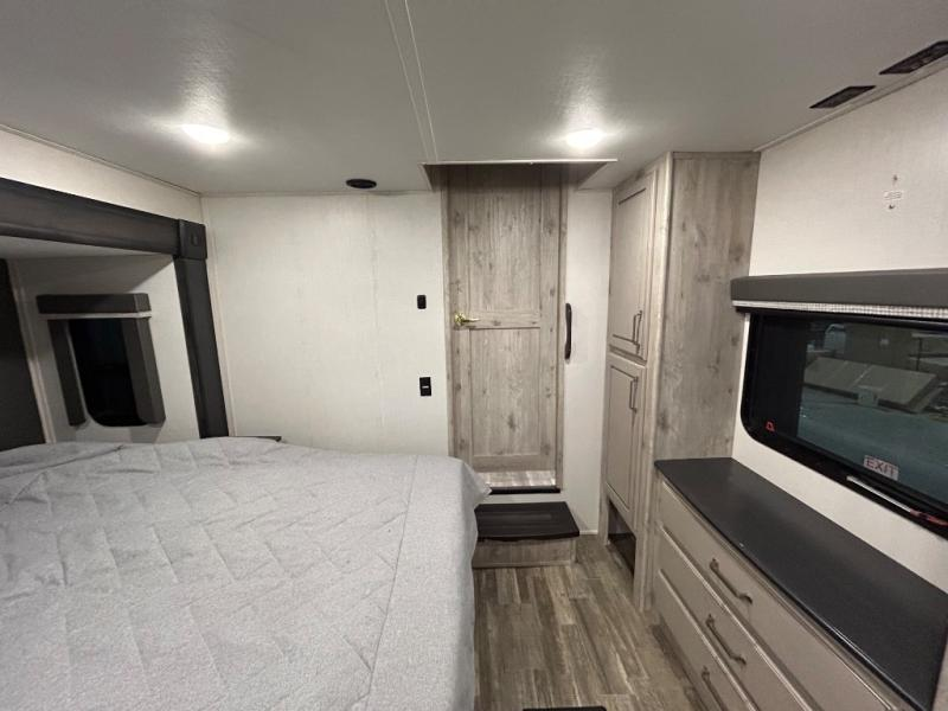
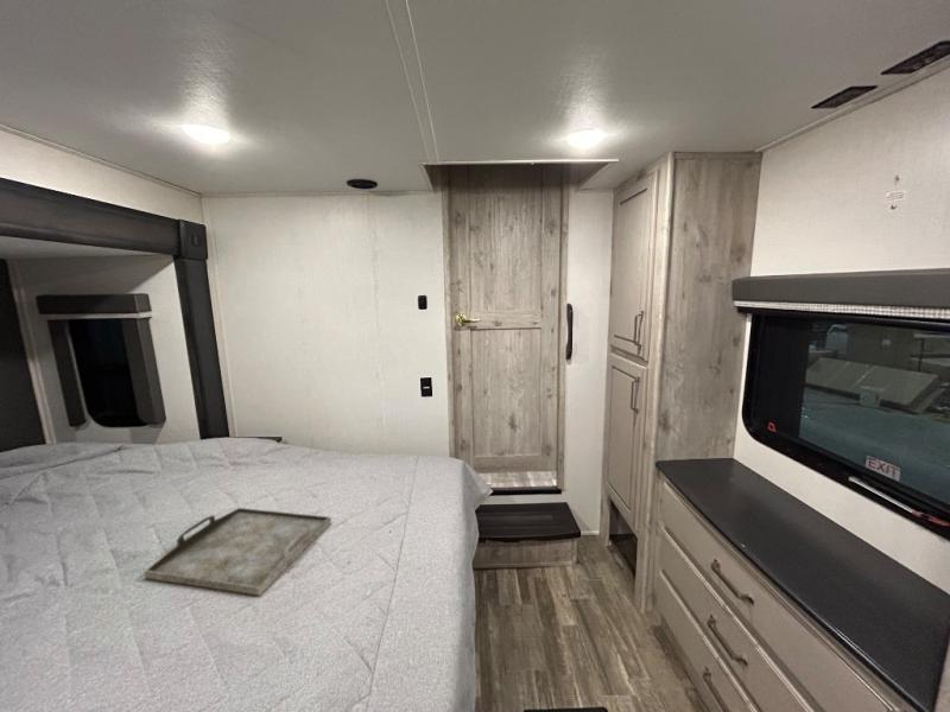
+ serving tray (246, 538)
